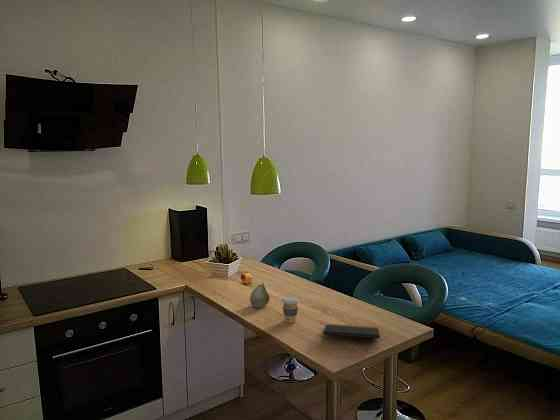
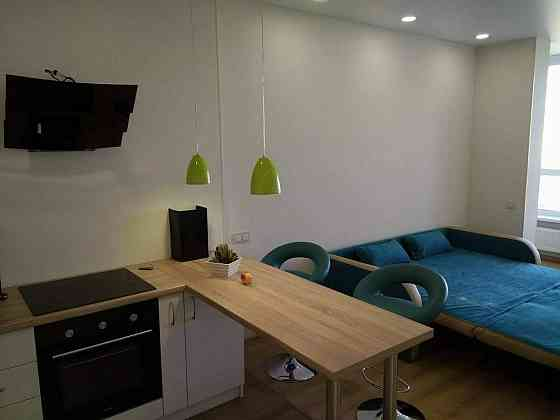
- notepad (351, 330)
- coffee cup (290, 309)
- fruit (259, 295)
